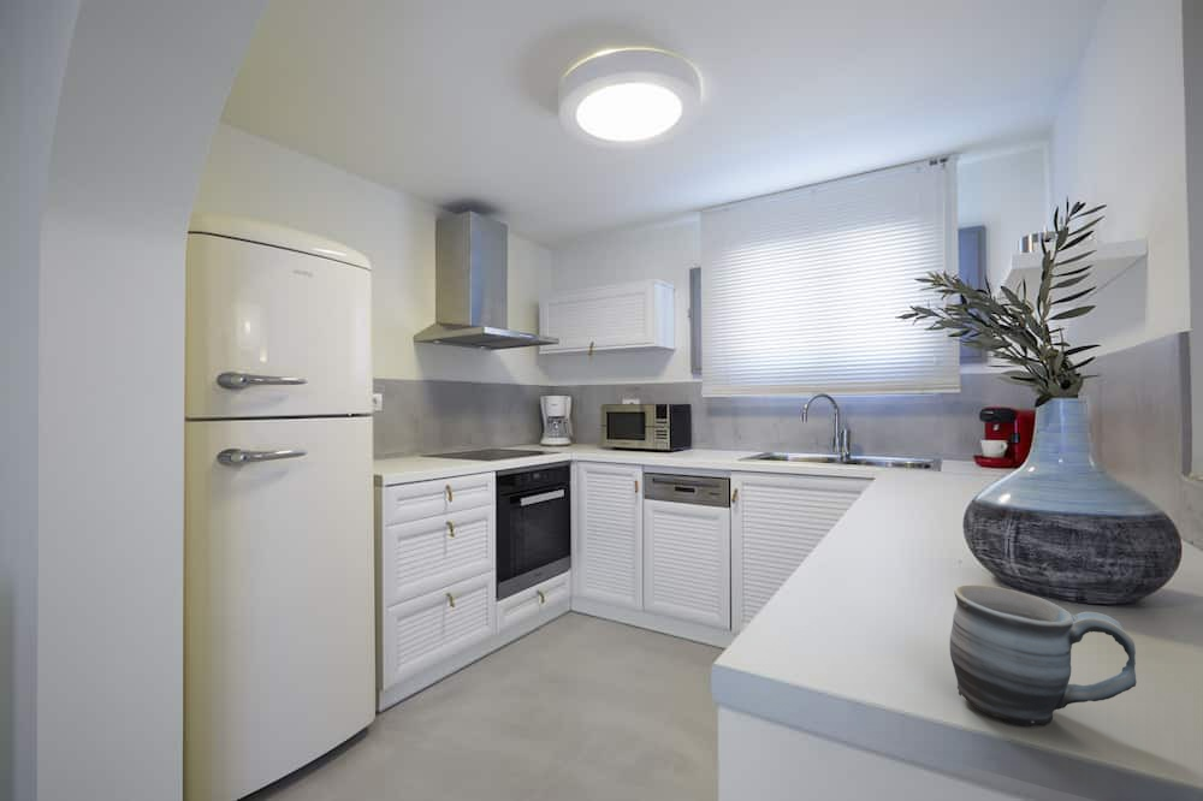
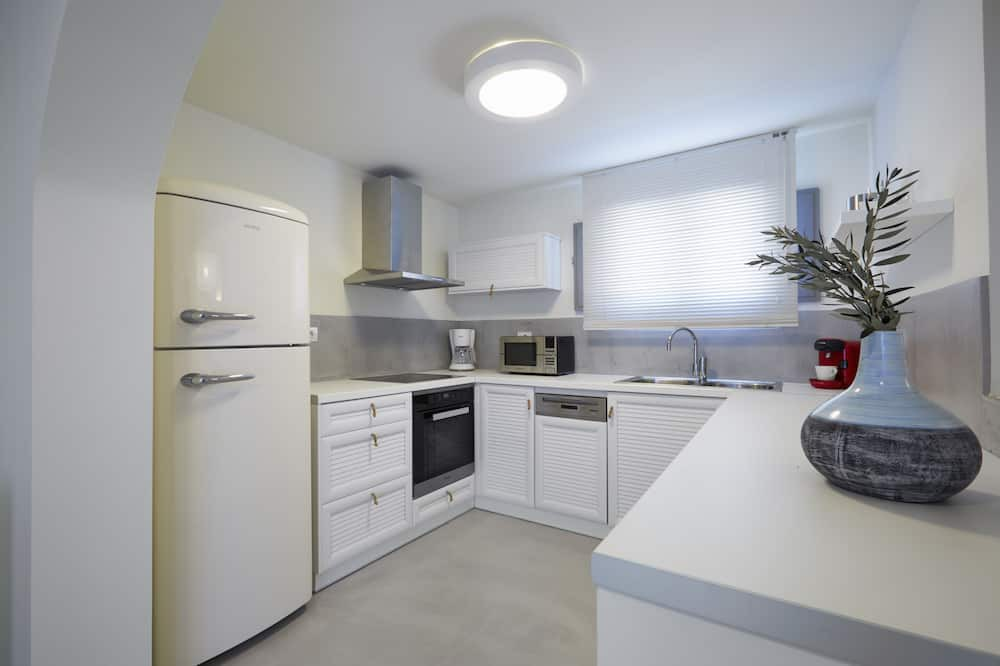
- mug (1032, 654)
